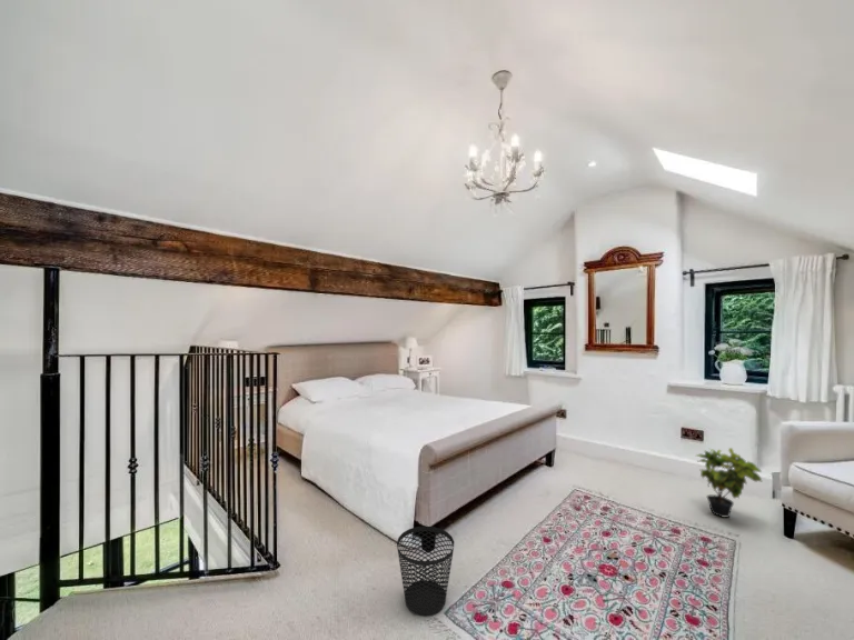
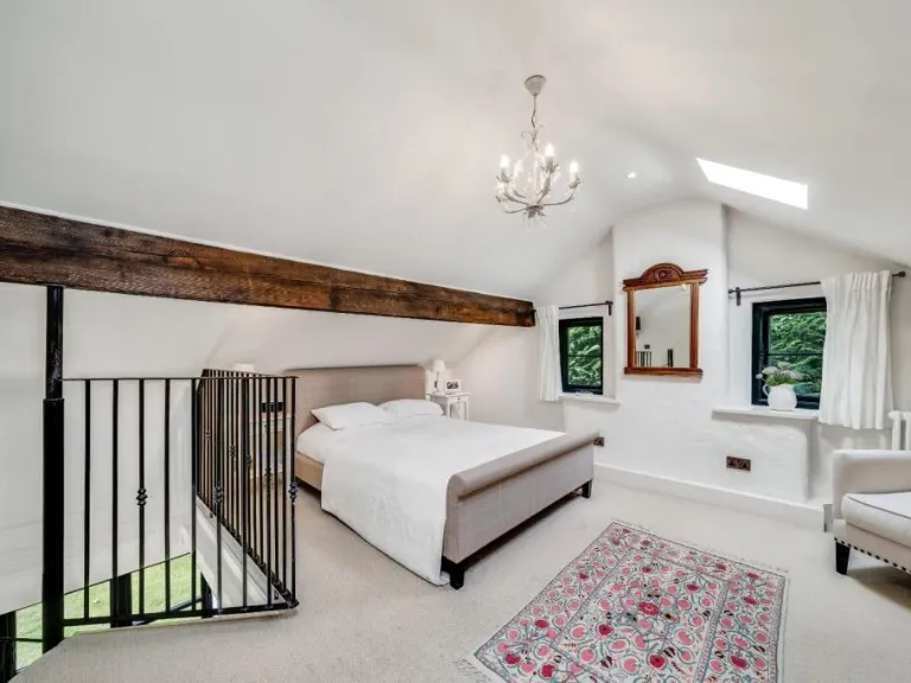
- potted plant (725, 481)
- wastebasket (425, 571)
